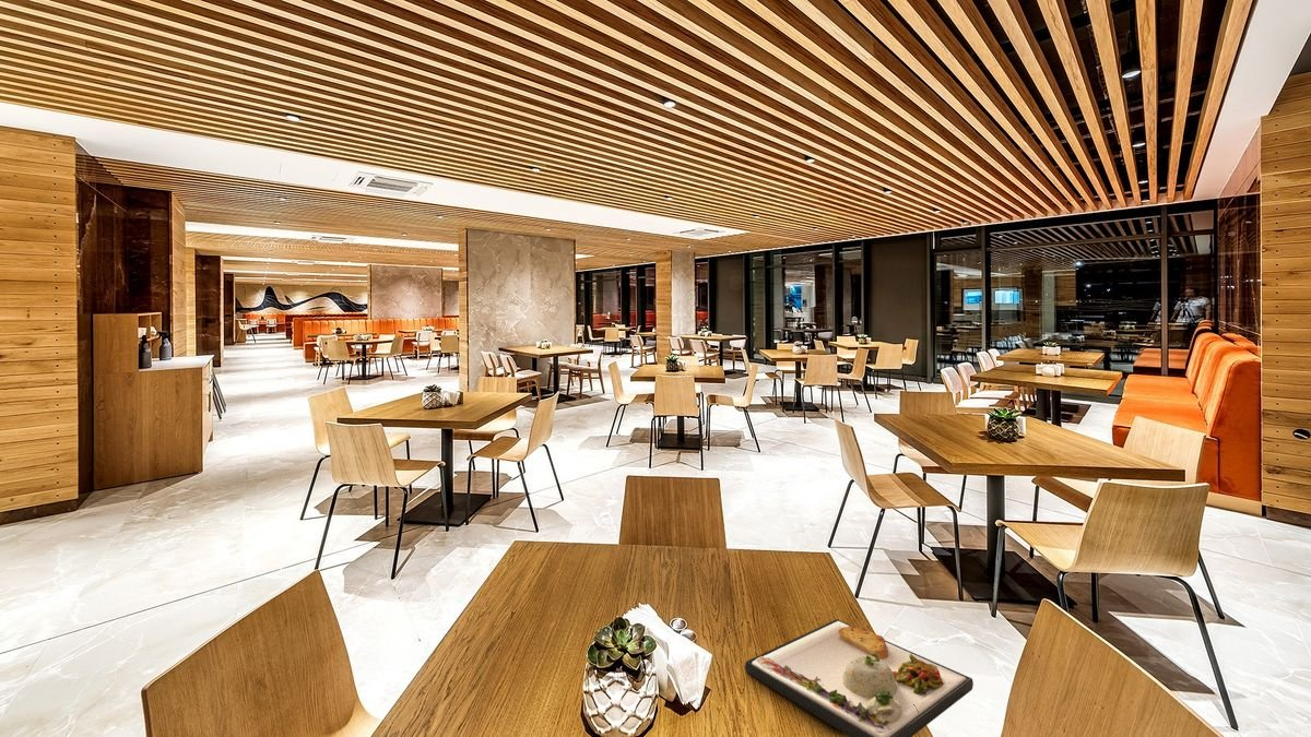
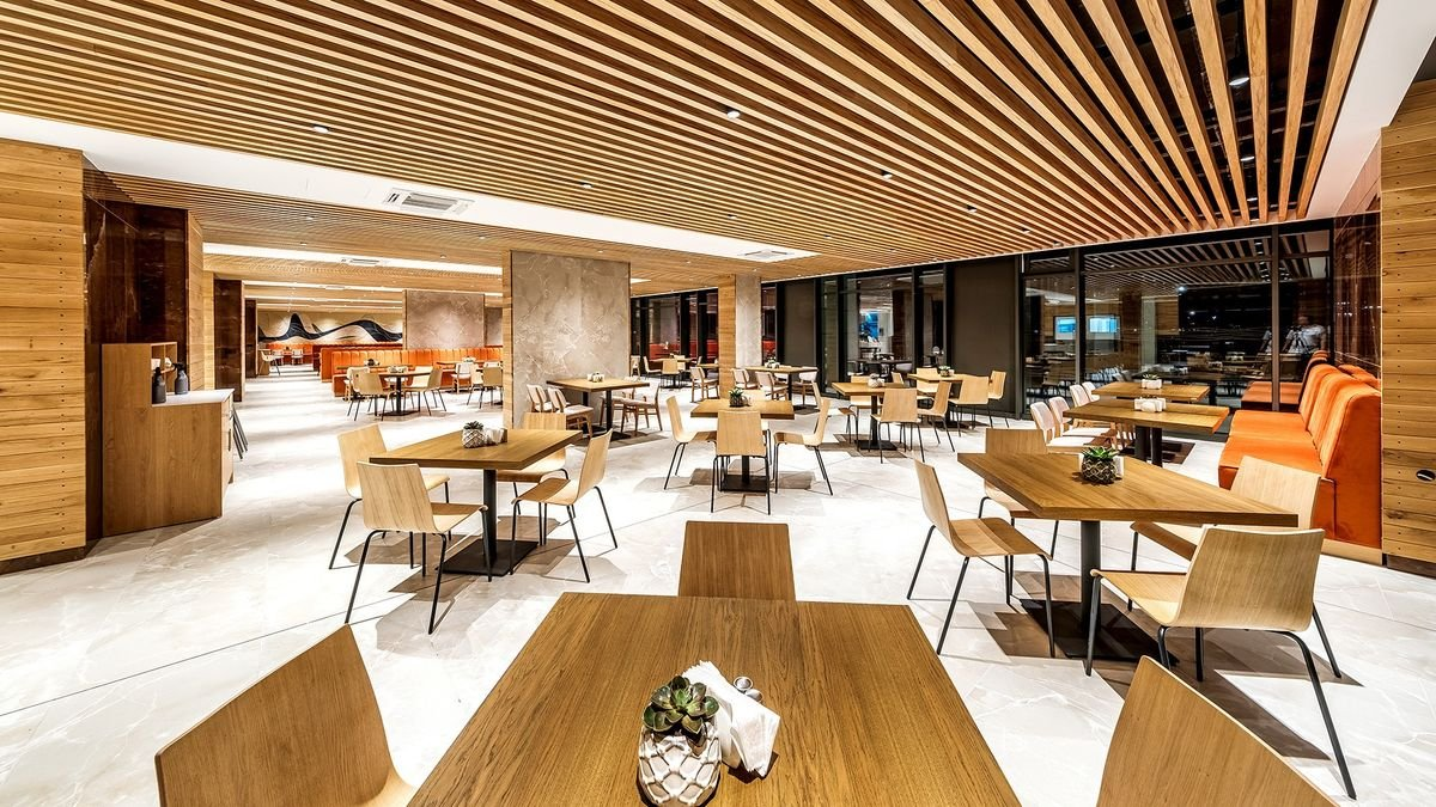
- dinner plate (855, 663)
